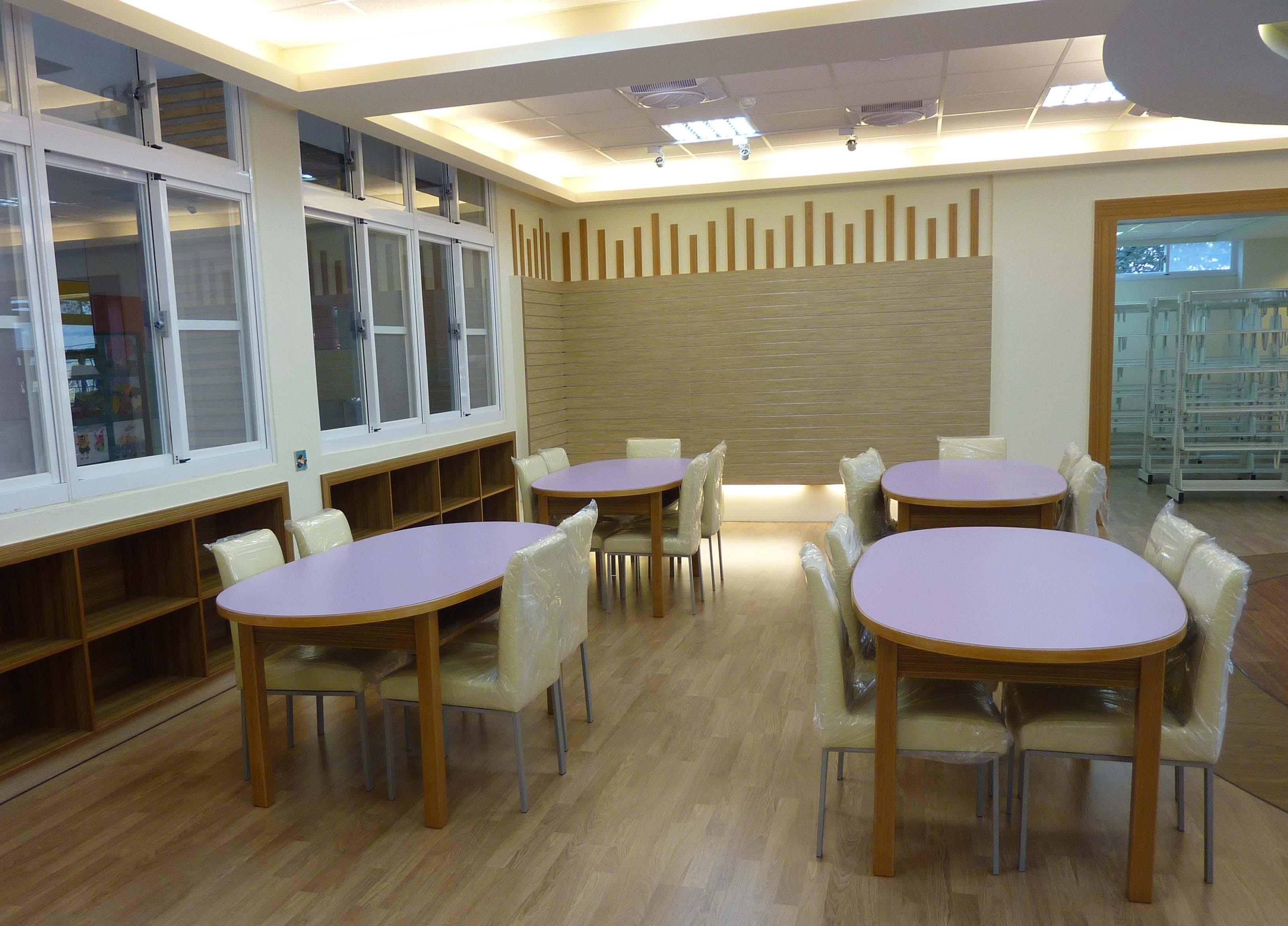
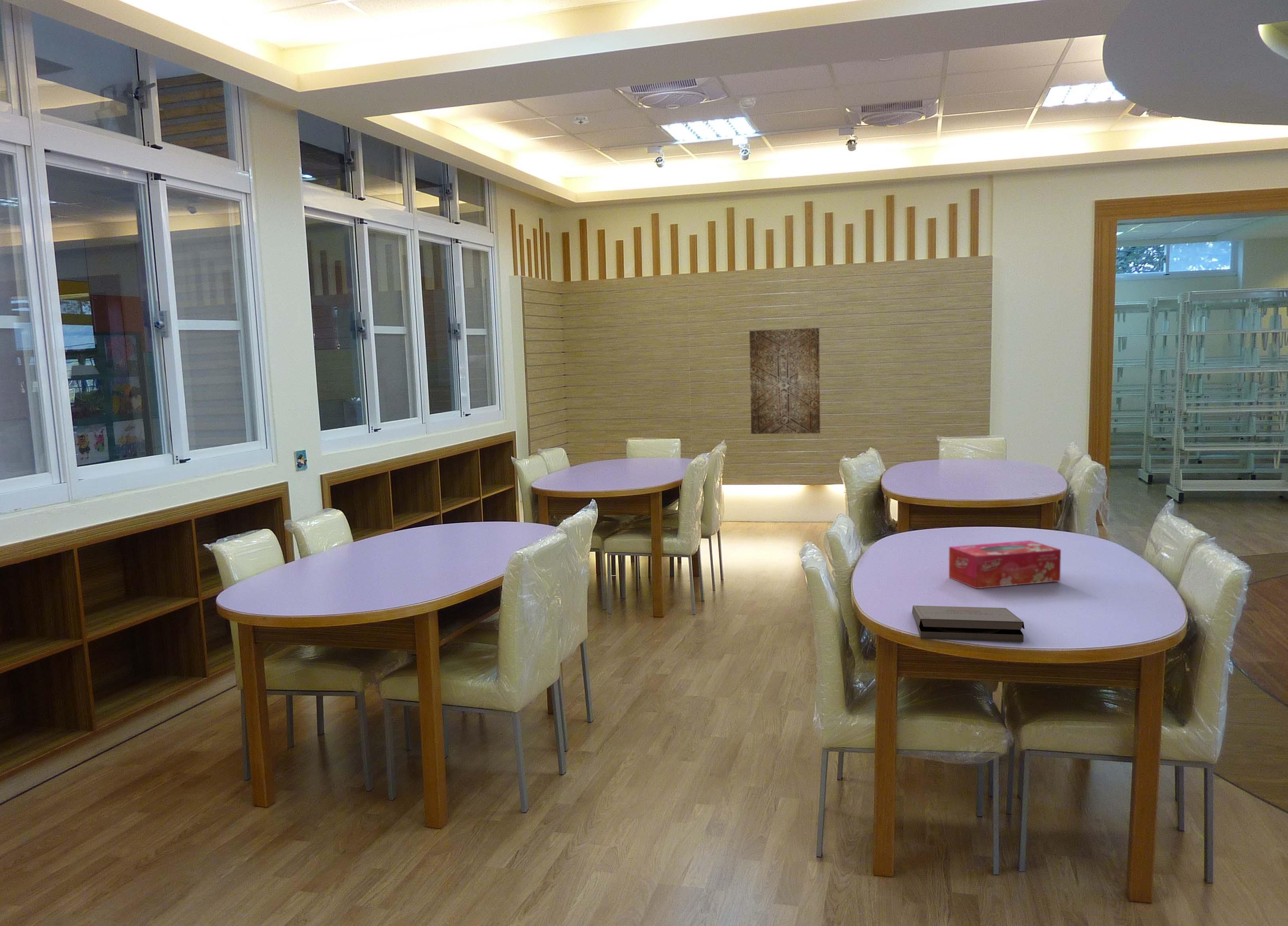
+ tissue box (1004, 564)
+ smoke detector (580, 120)
+ pizza box (965, 617)
+ wall art (785, 381)
